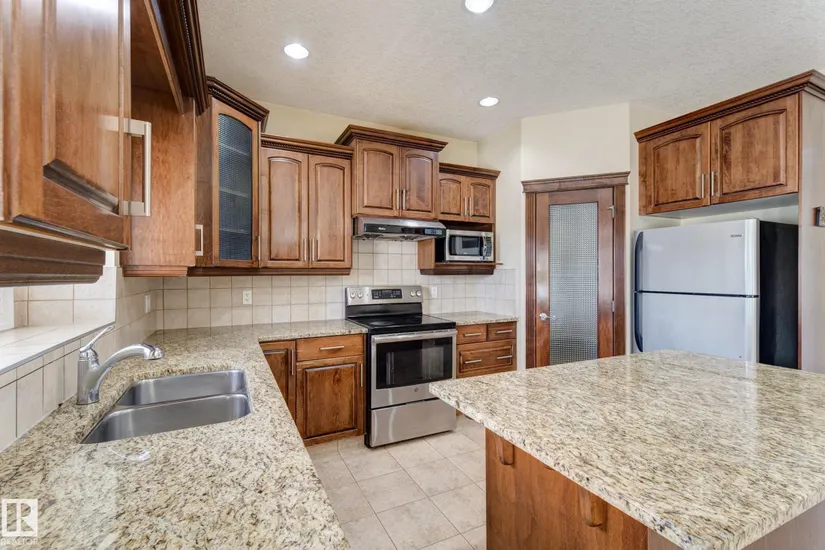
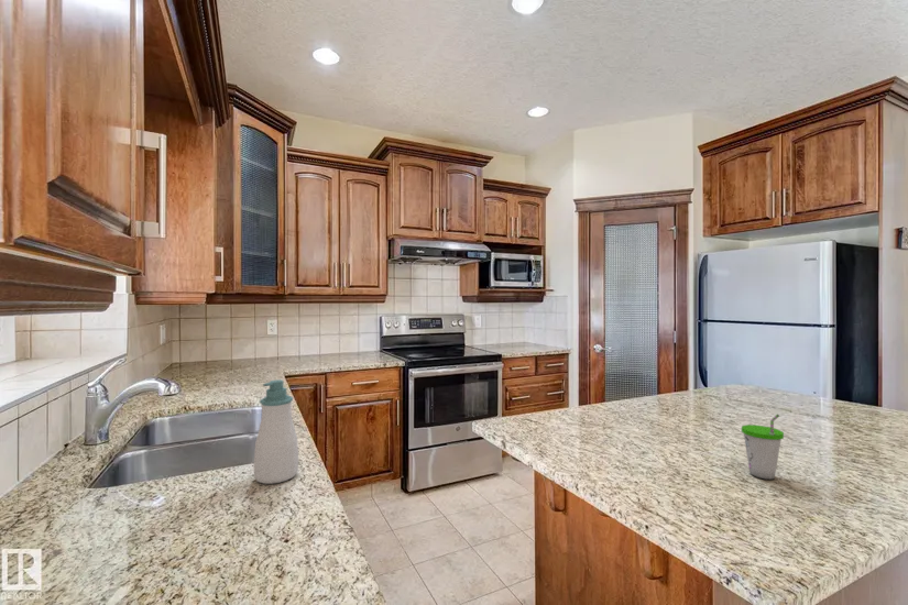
+ soap bottle (276, 428)
+ cup (762, 442)
